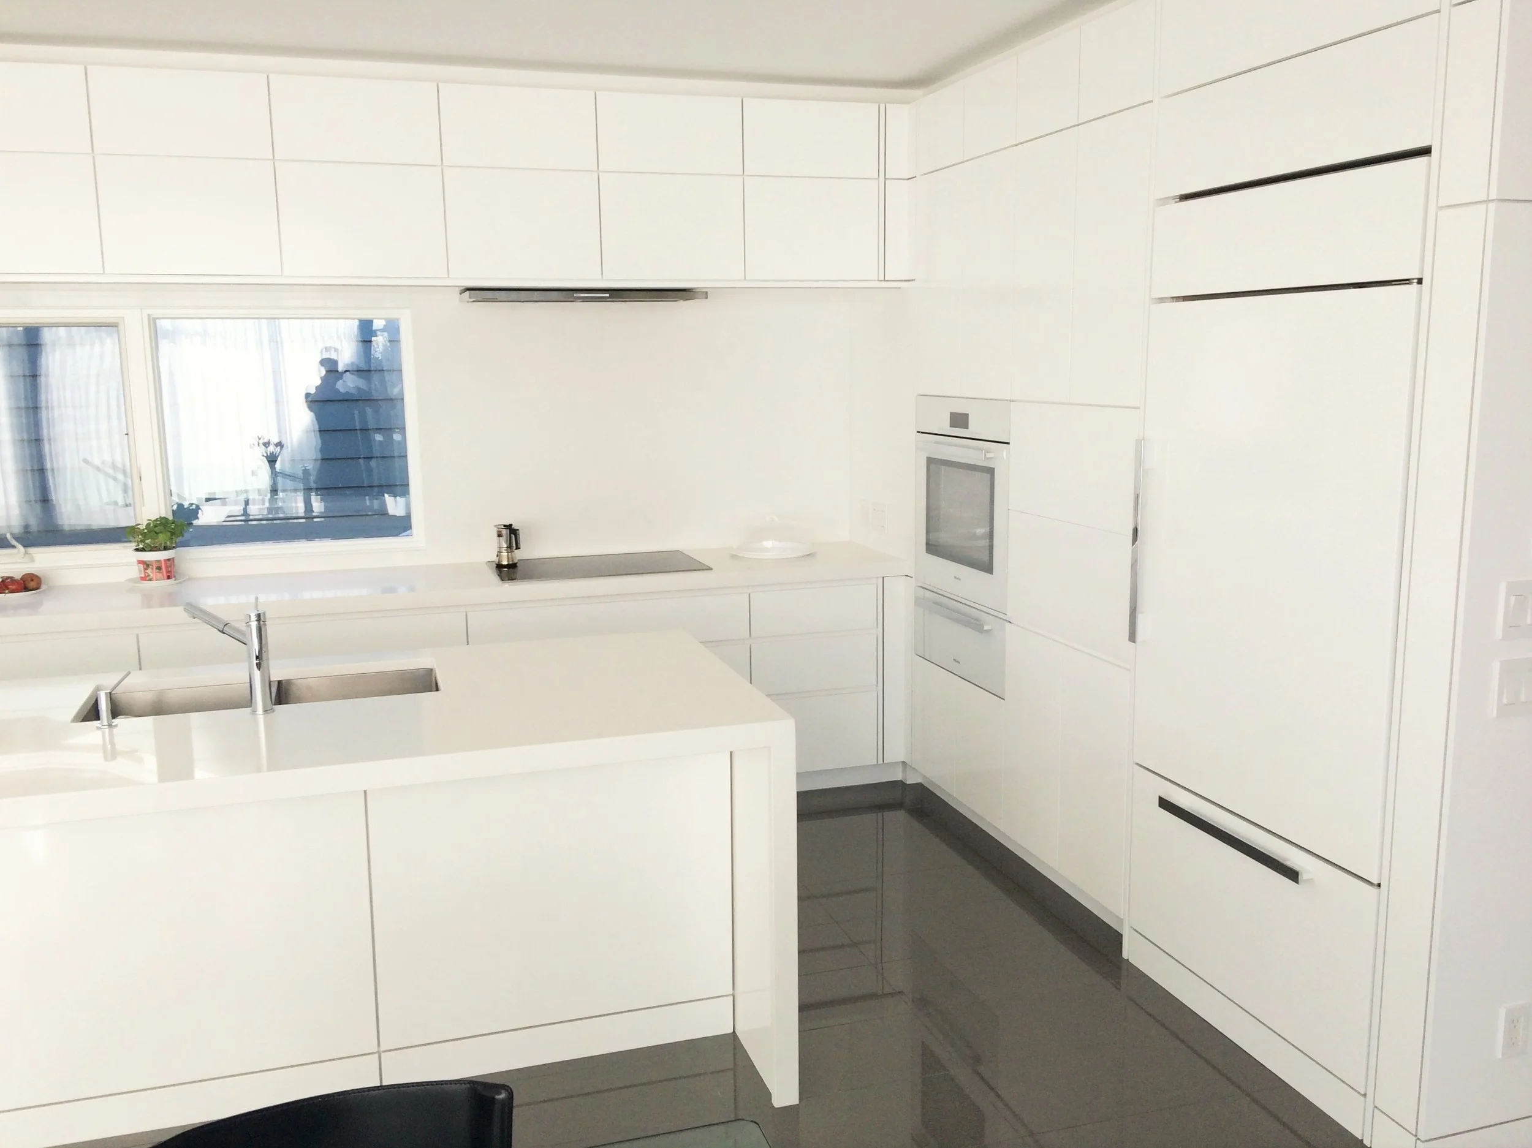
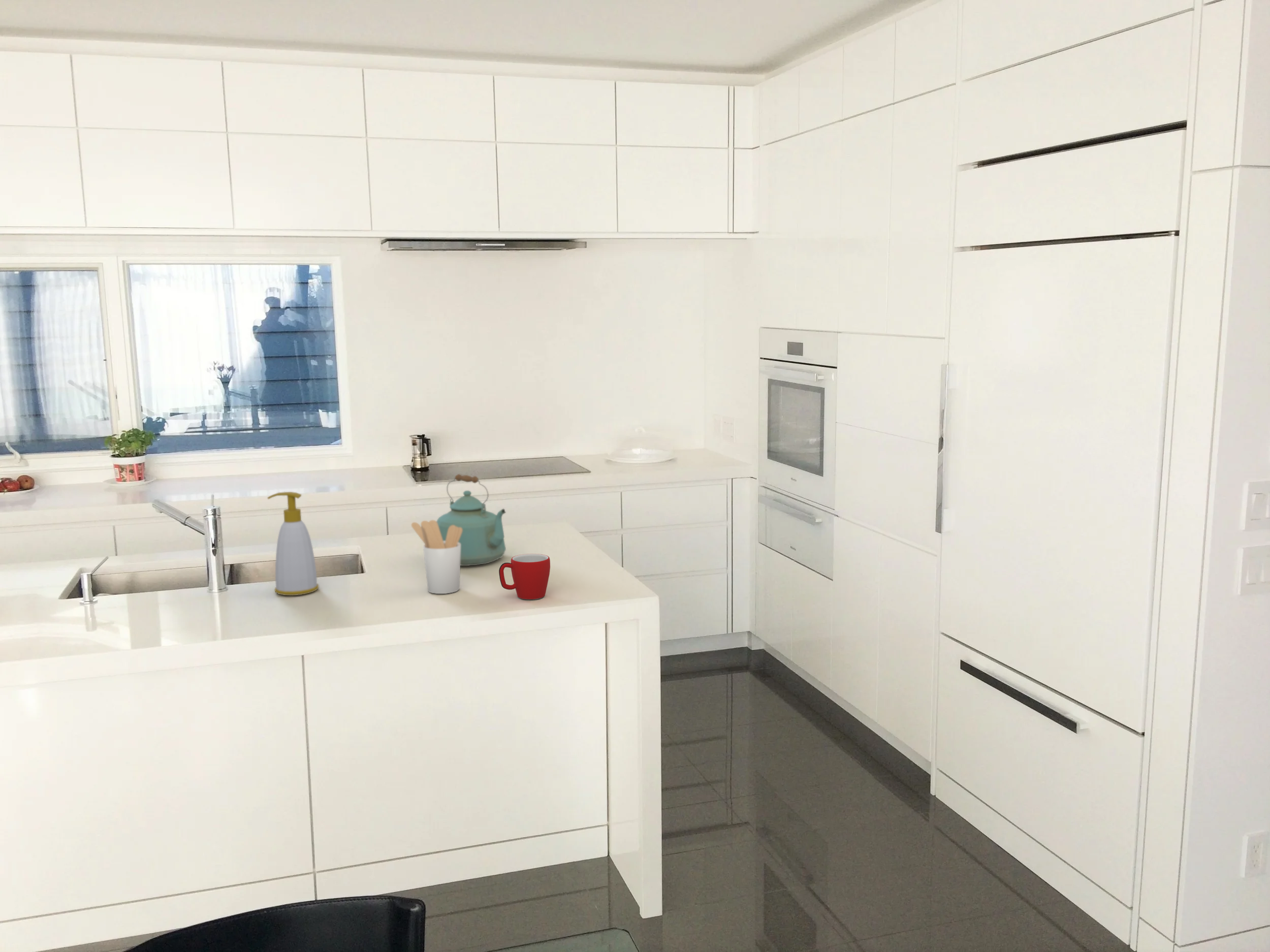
+ mug (524, 578)
+ soap bottle (293, 542)
+ utensil holder (436, 555)
+ kettle (473, 518)
